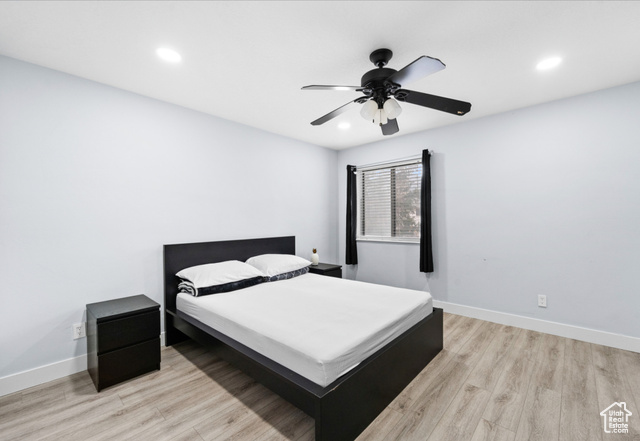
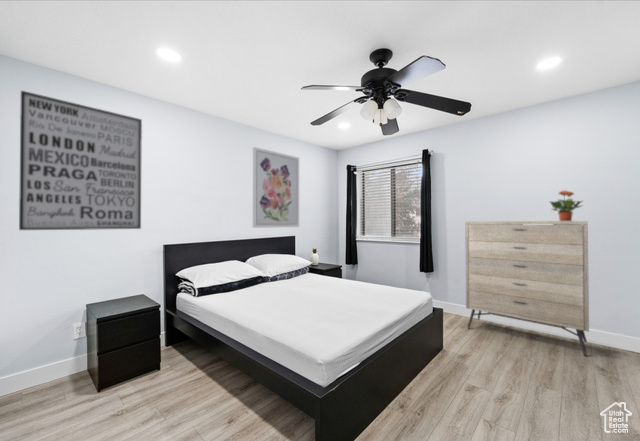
+ wall art (277, 190)
+ potted plant (566, 205)
+ wall art (87, 168)
+ dresser (523, 277)
